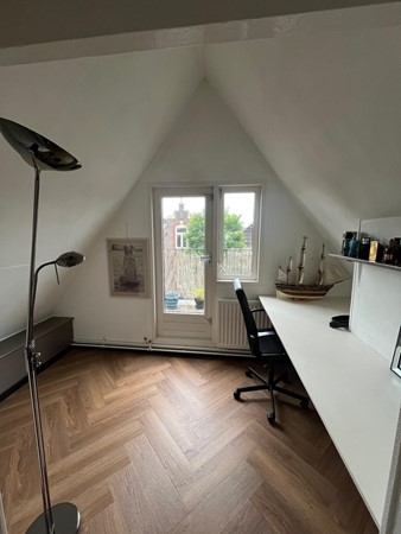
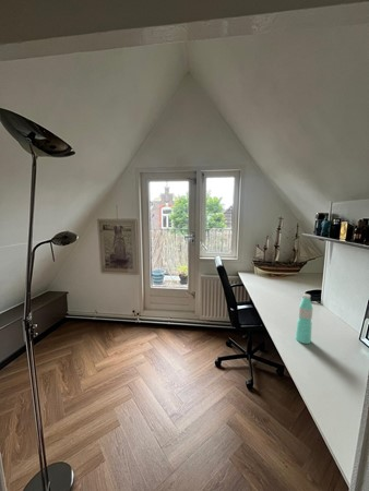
+ water bottle (305, 318)
